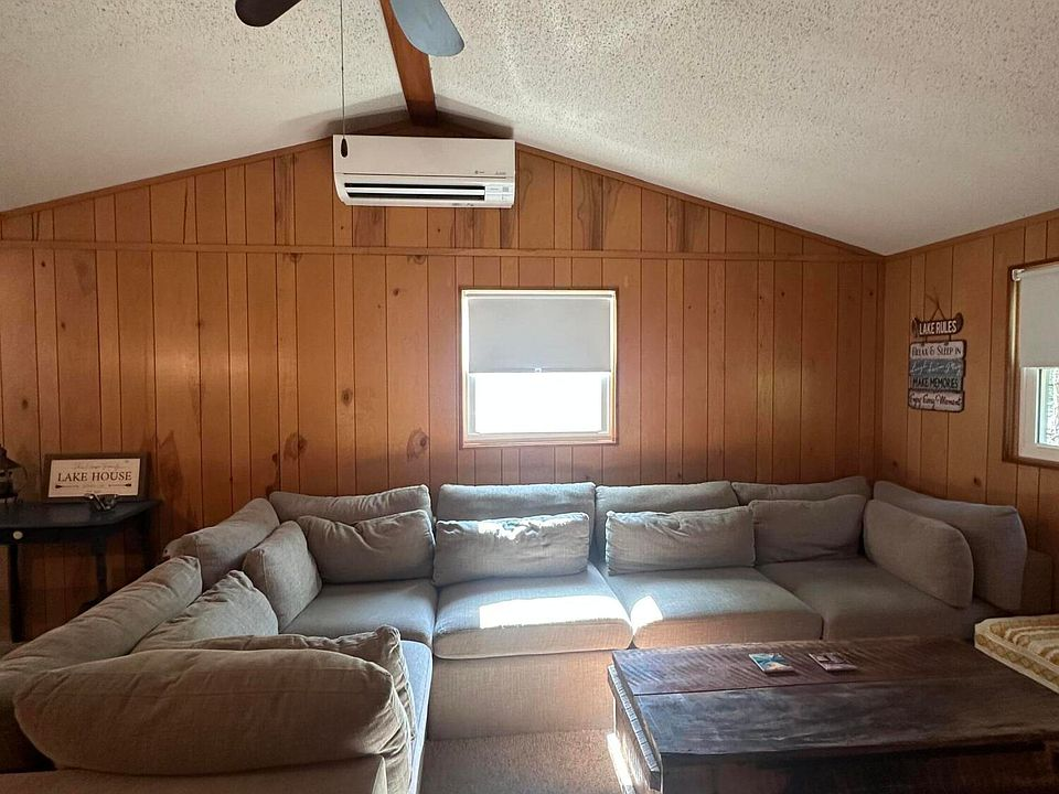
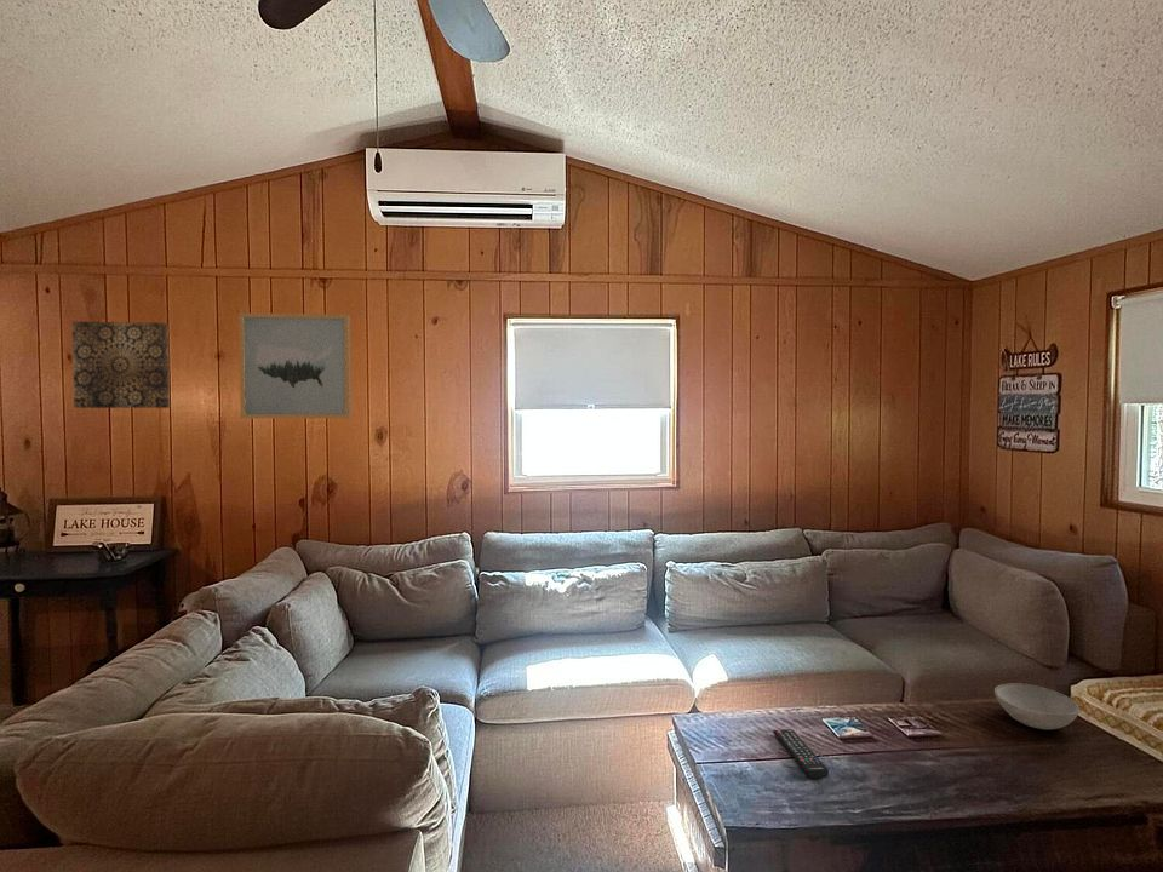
+ bowl (1035, 710)
+ wall art (296, 366)
+ wall art (121, 365)
+ remote control (798, 751)
